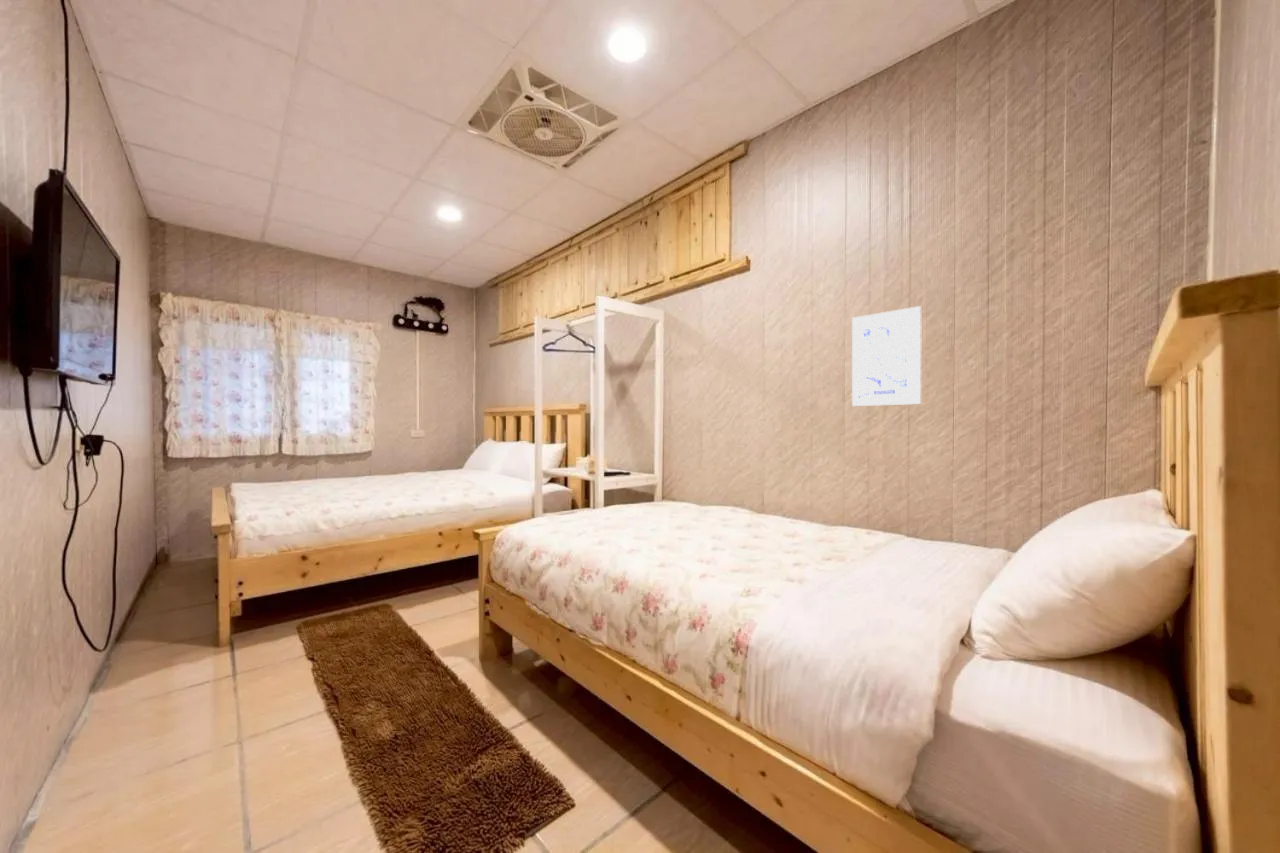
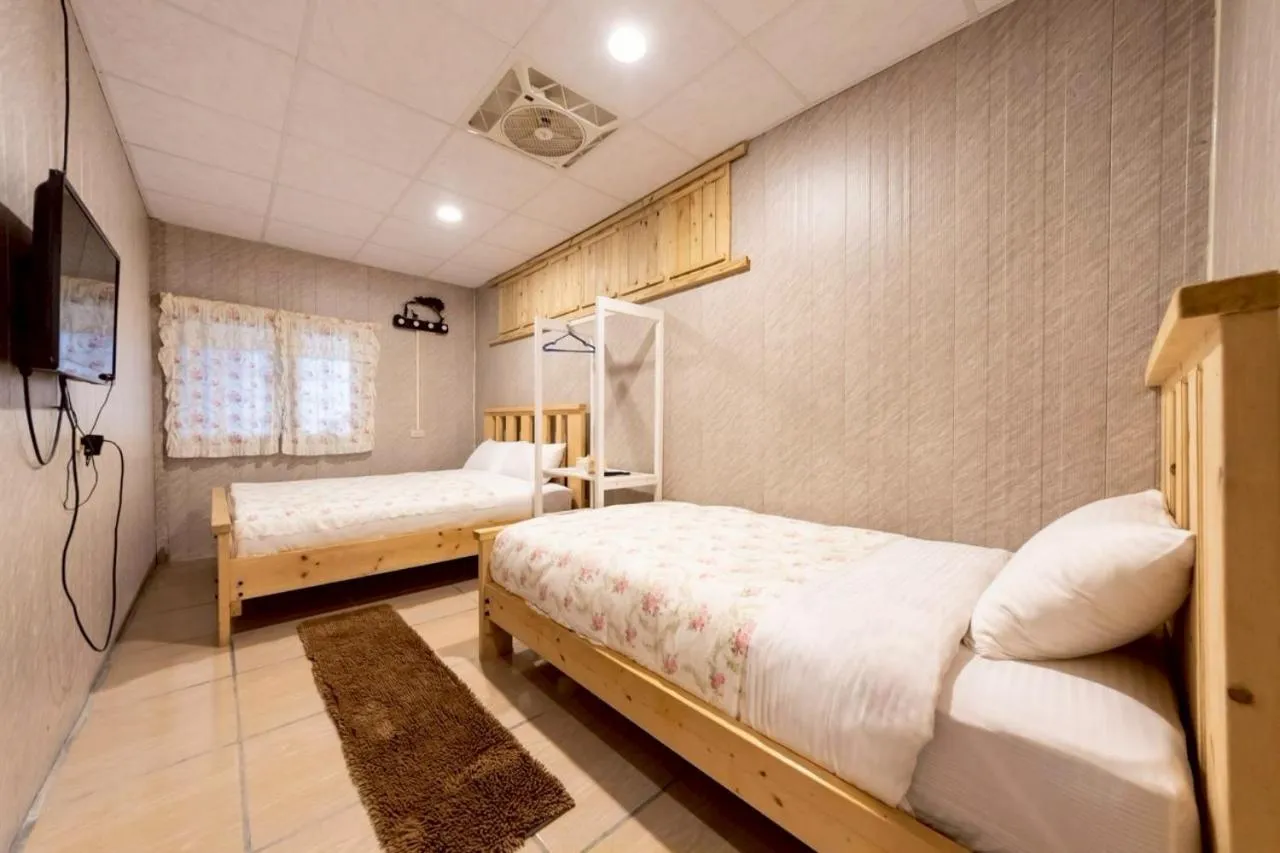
- wall art (885, 358)
